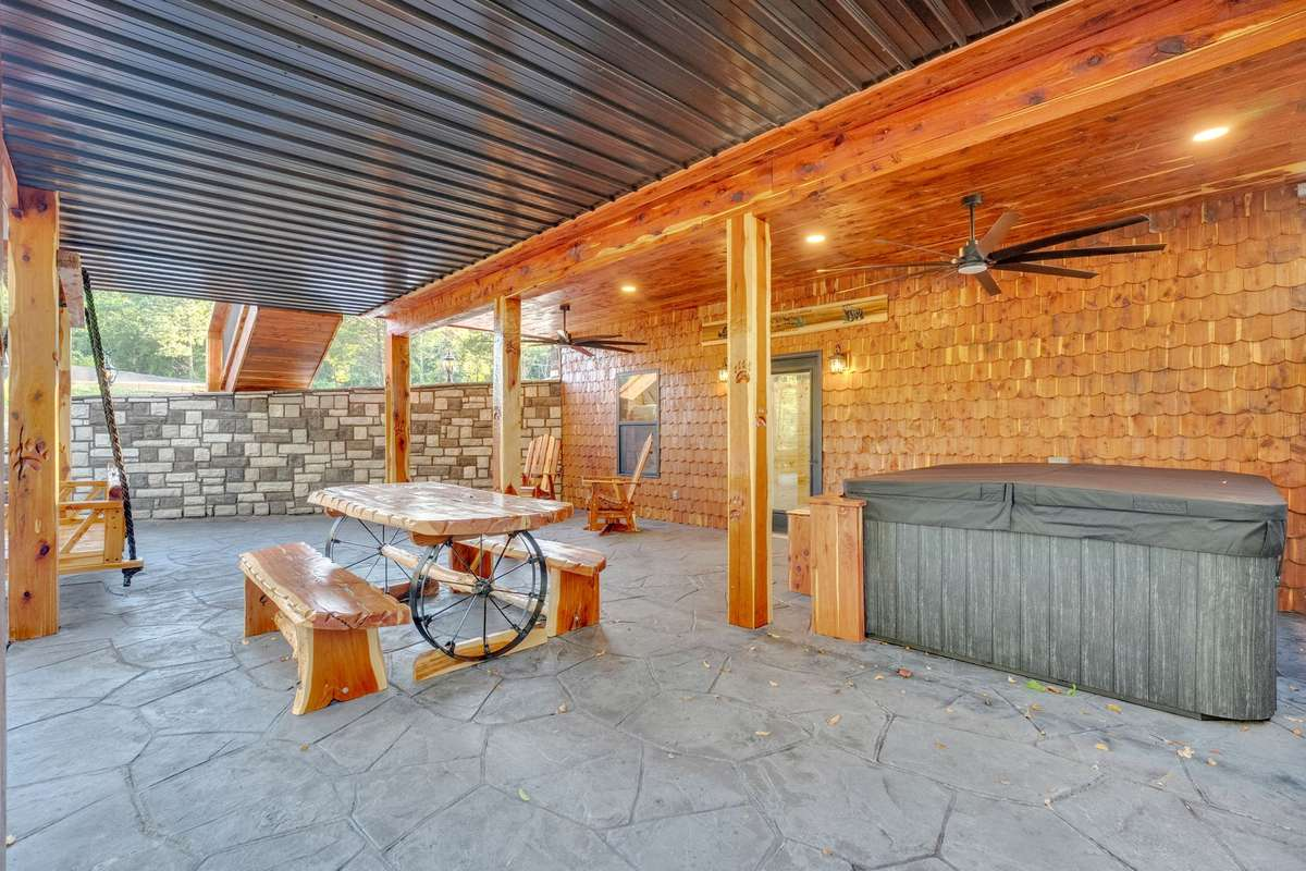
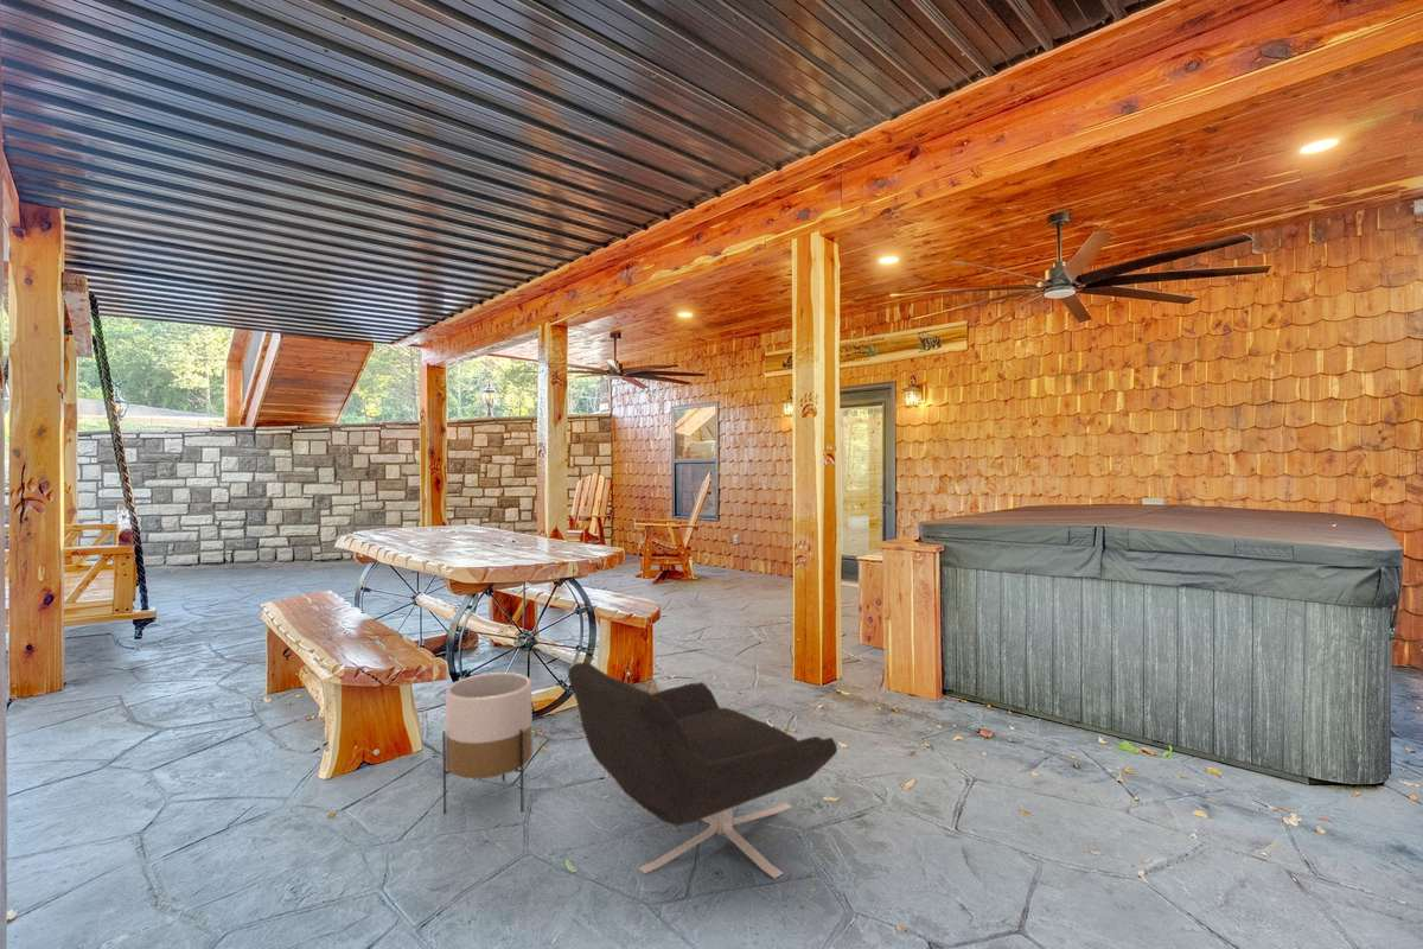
+ lounge chair (703, 750)
+ planter (489, 743)
